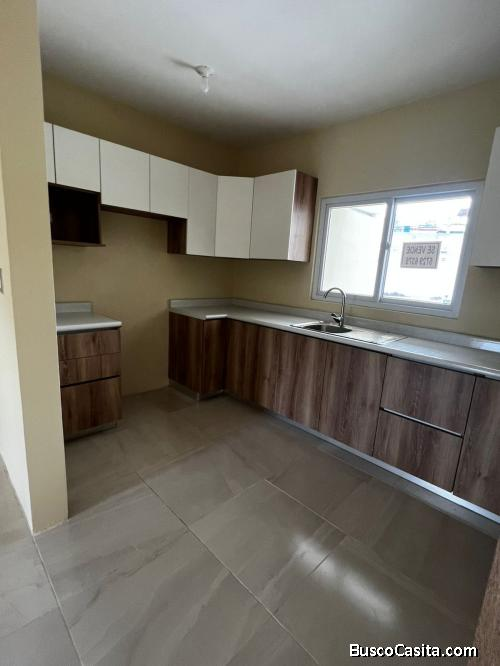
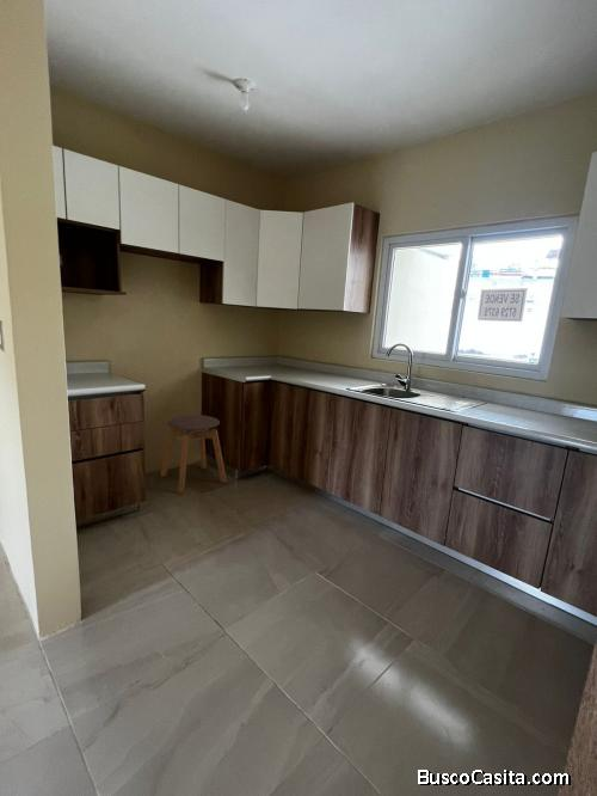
+ stool (199, 448)
